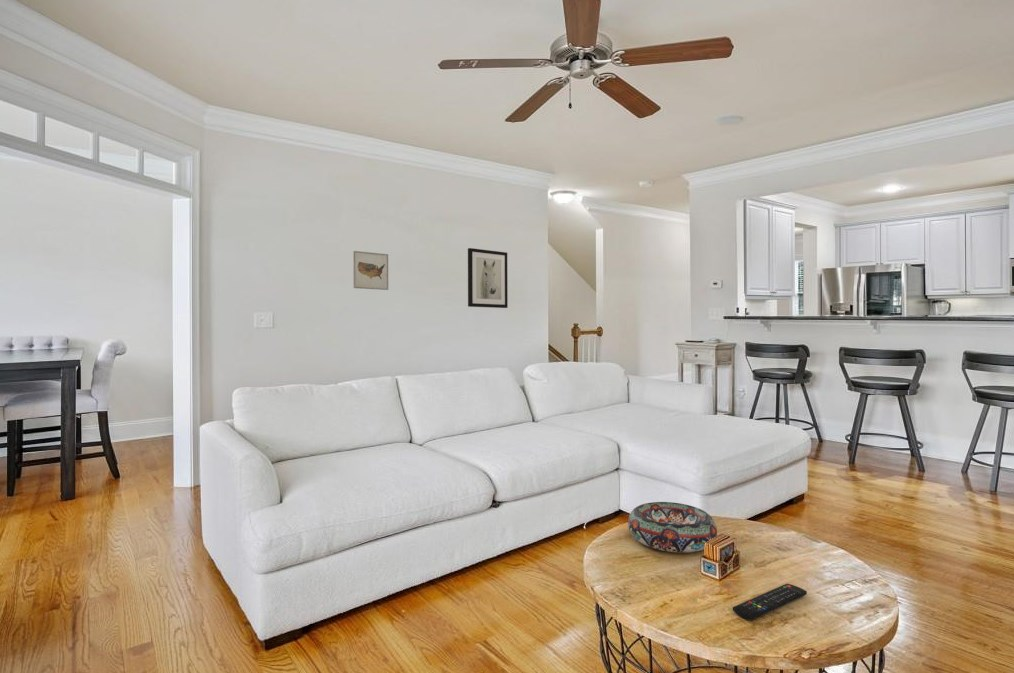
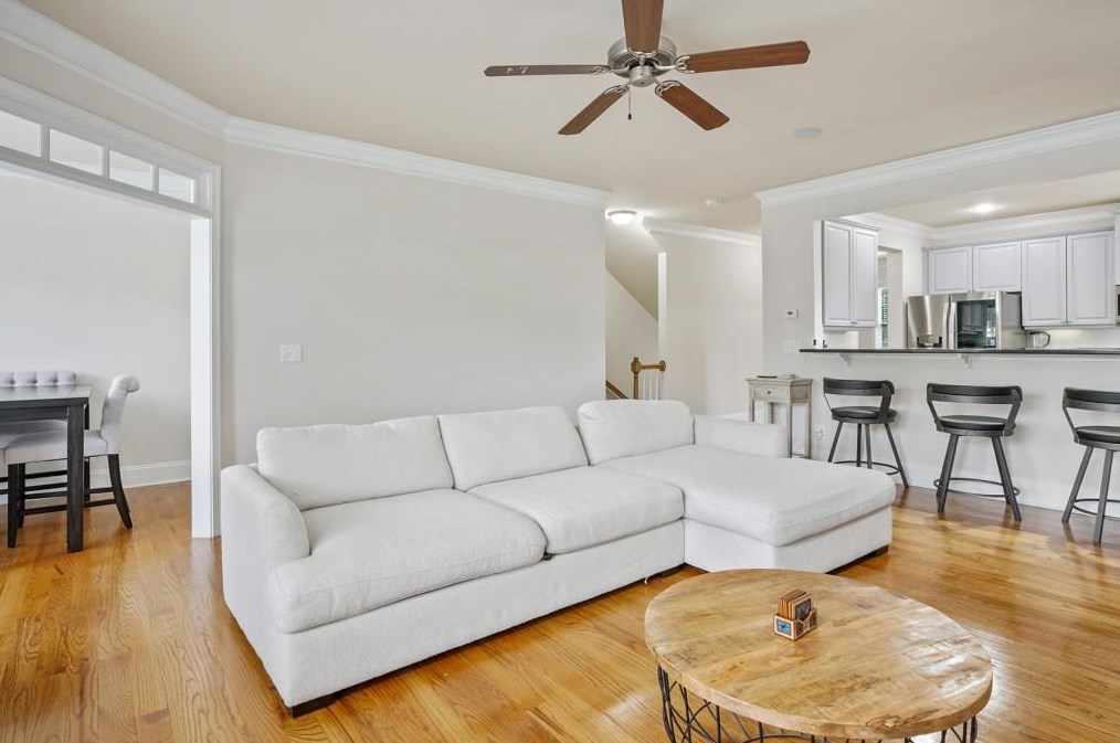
- decorative bowl (671, 526)
- remote control (771, 601)
- wall art (371, 270)
- wall art (488, 278)
